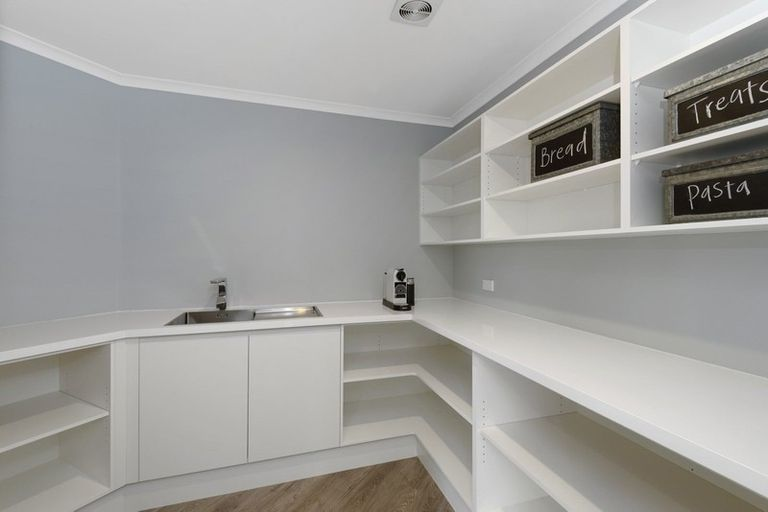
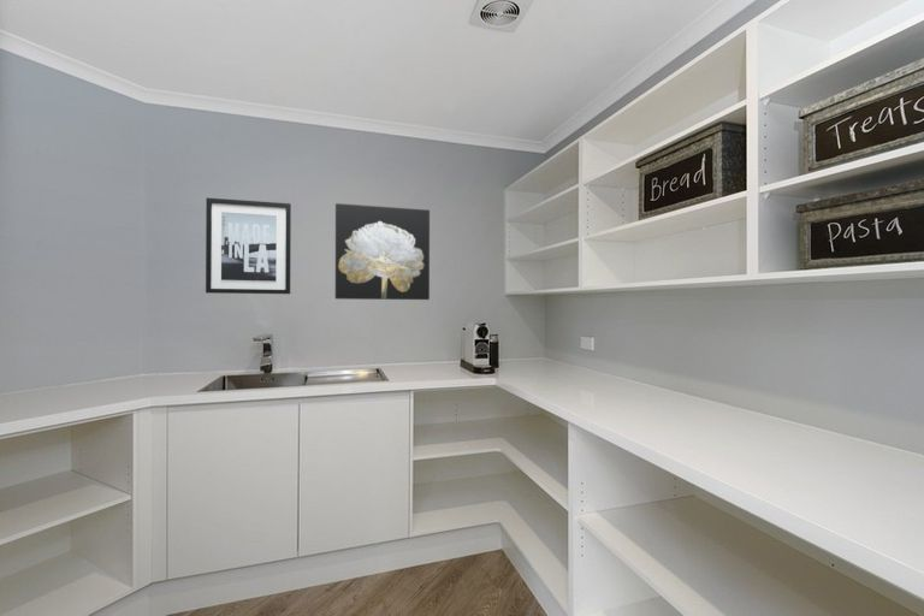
+ wall art (383, 253)
+ wall art (249, 247)
